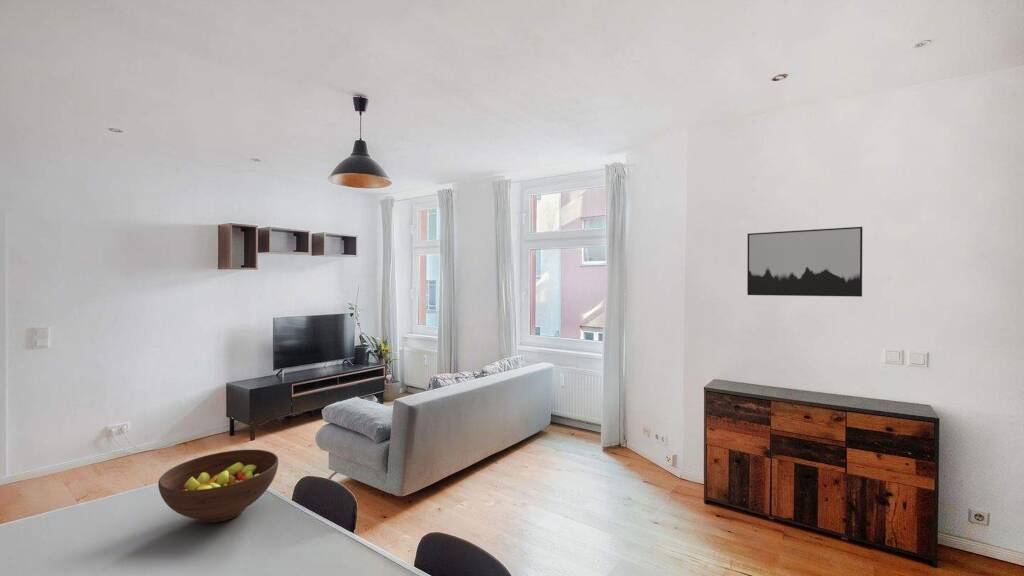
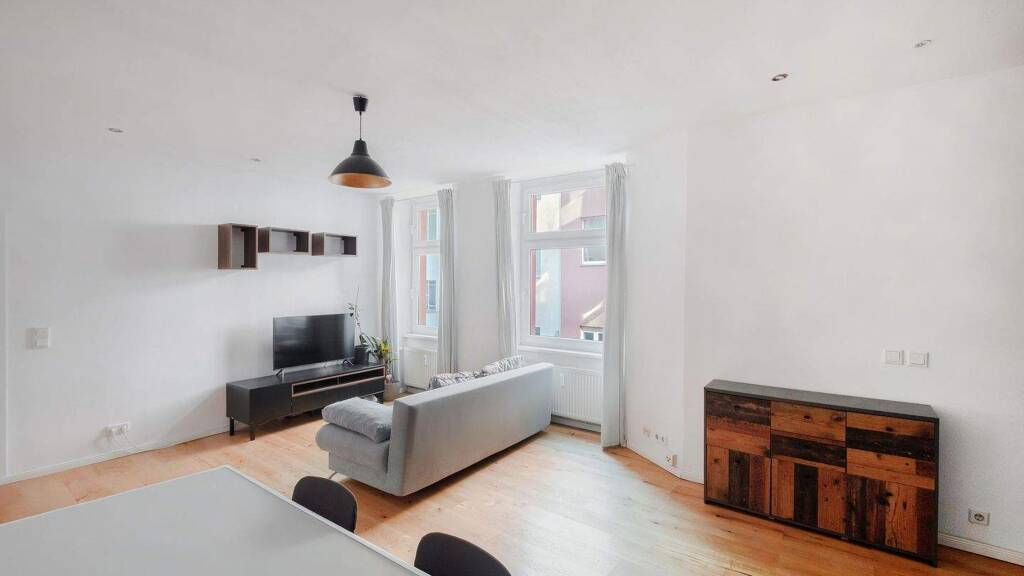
- wall art (801, 263)
- fruit bowl (222, 490)
